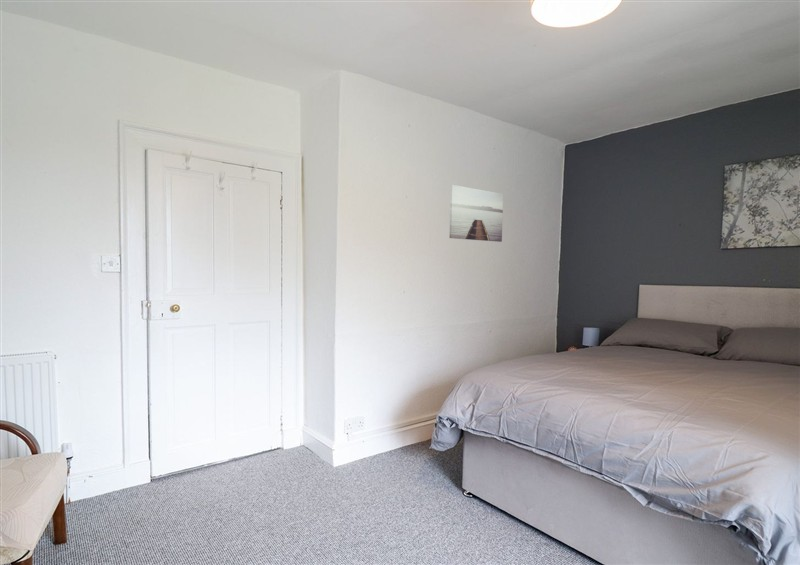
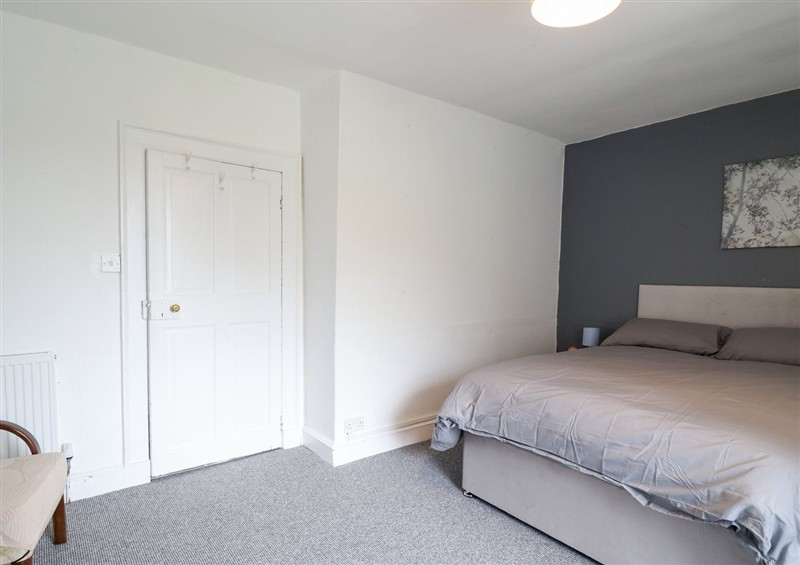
- wall art (477, 214)
